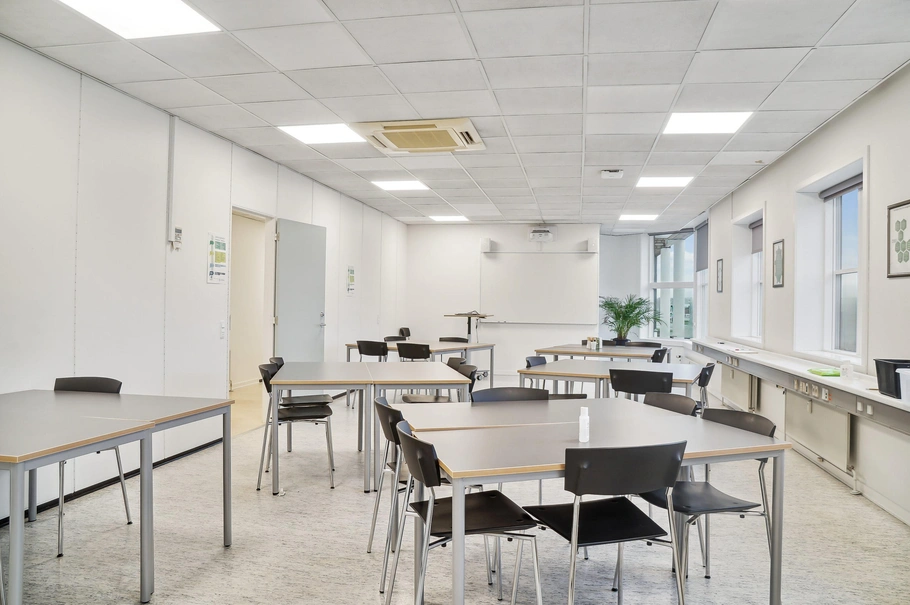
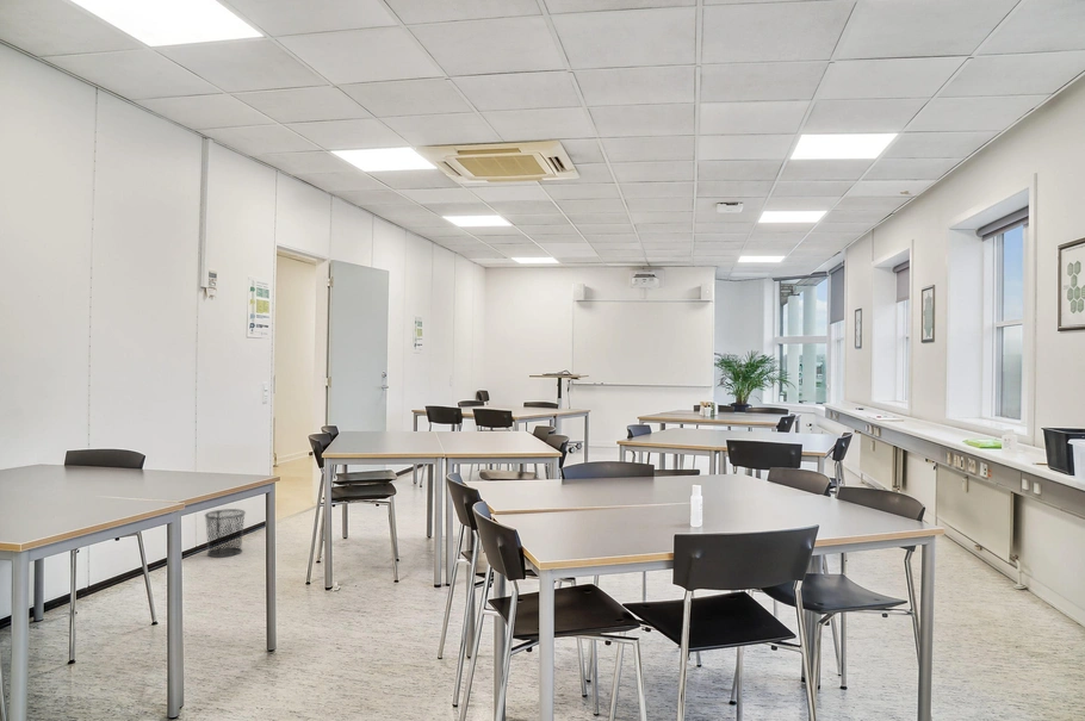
+ waste bin (224, 533)
